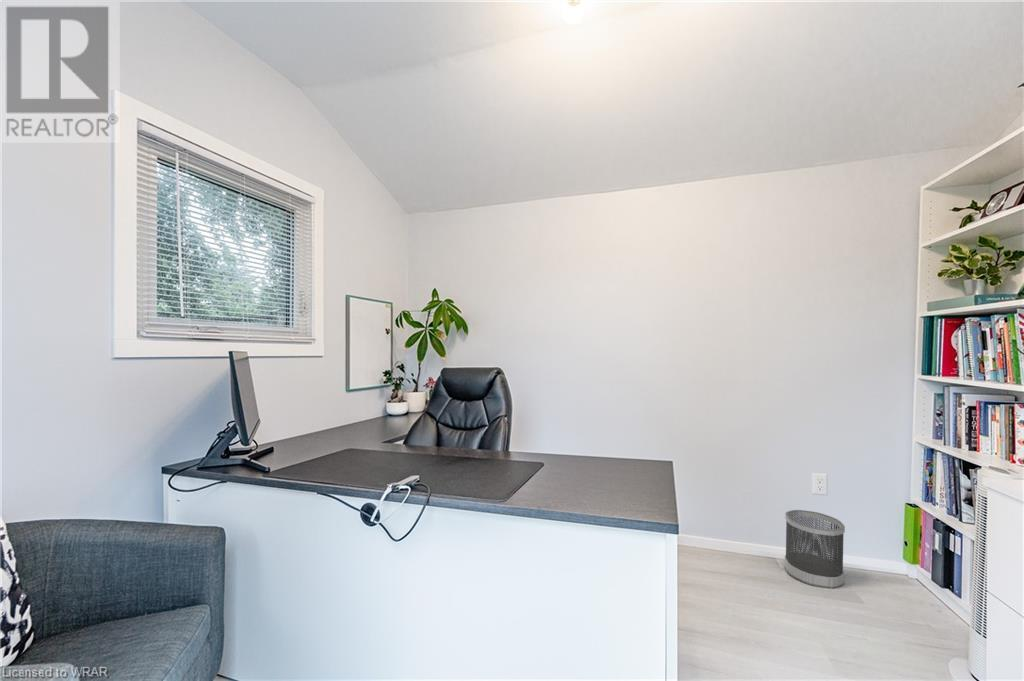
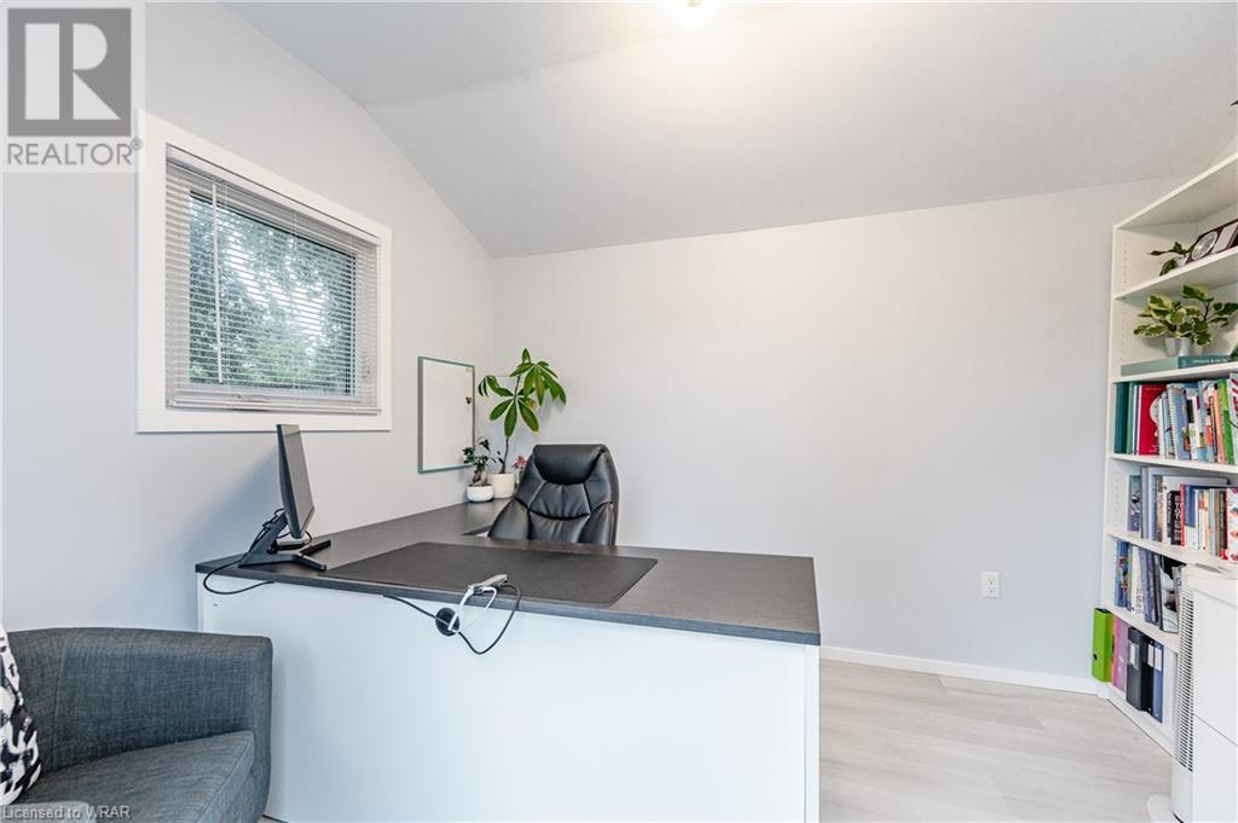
- wastebasket (813, 546)
